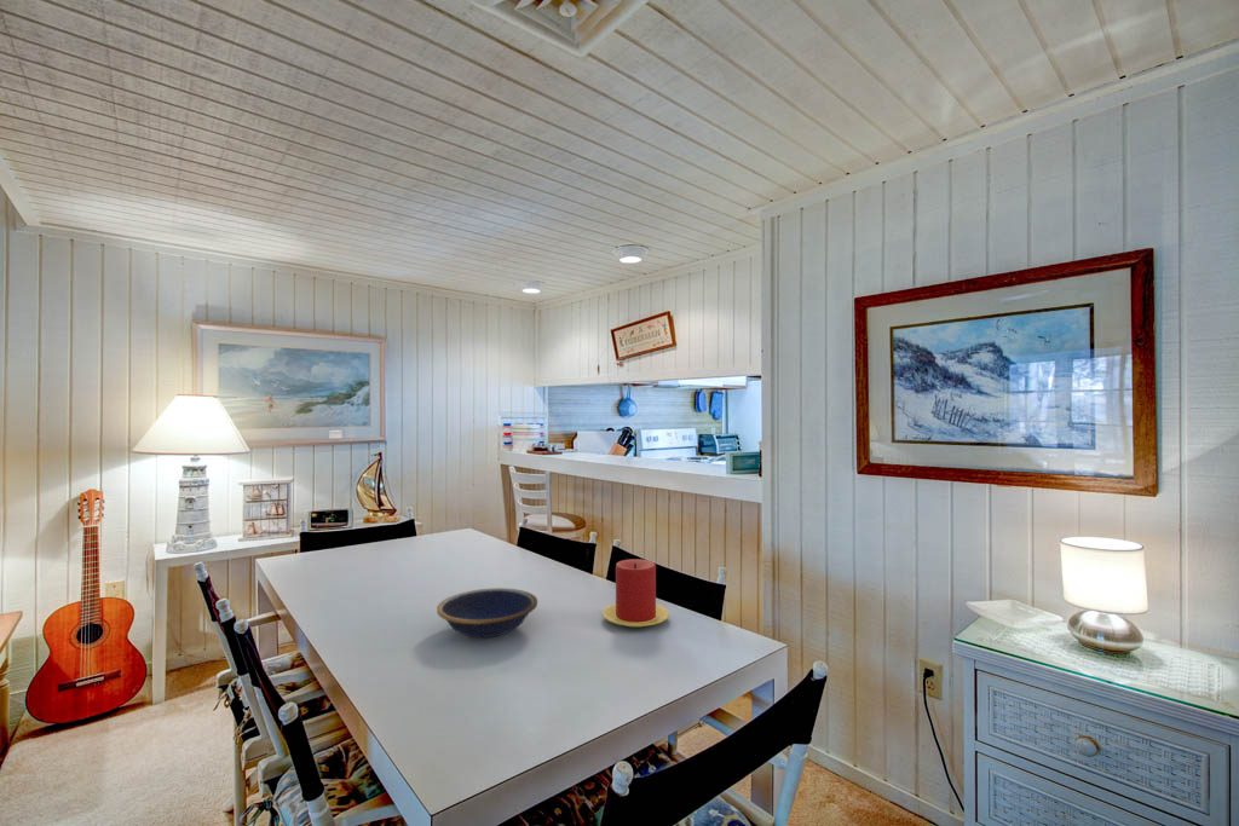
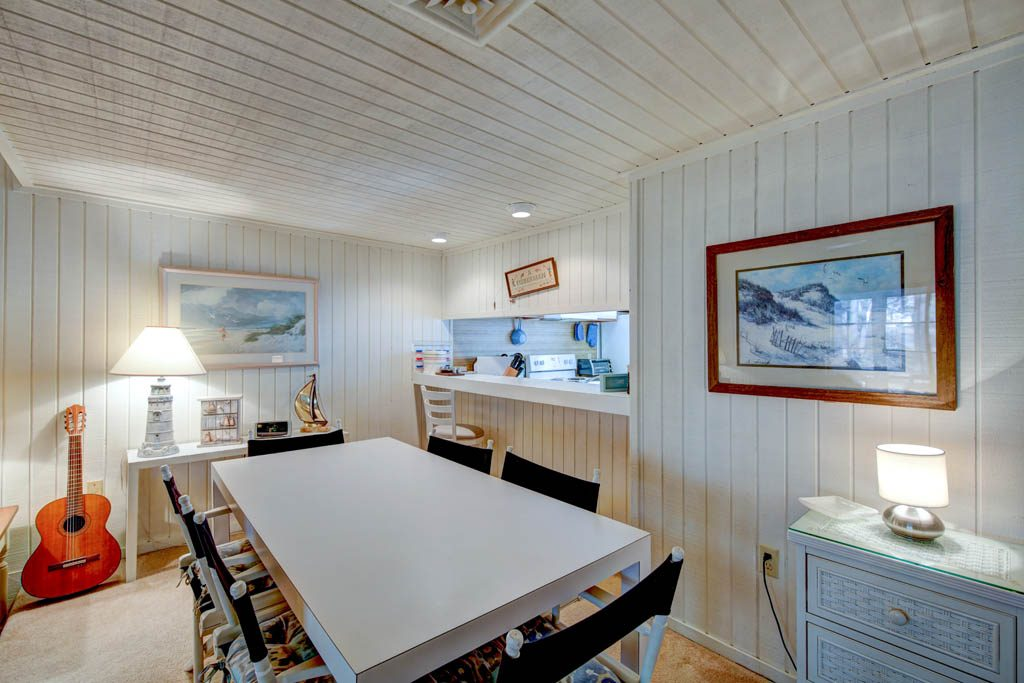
- bowl (488, 617)
- candle (635, 591)
